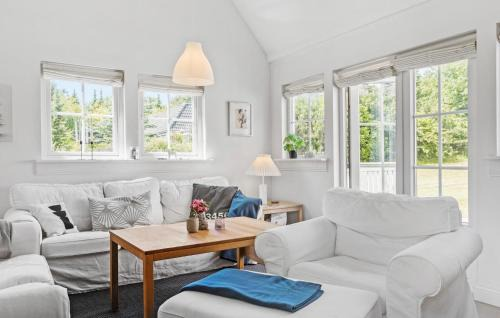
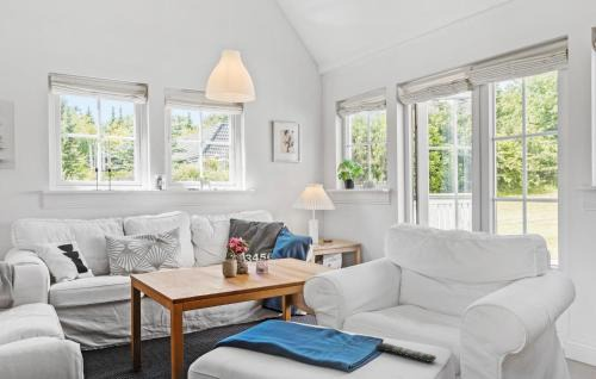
+ remote control (404, 352)
